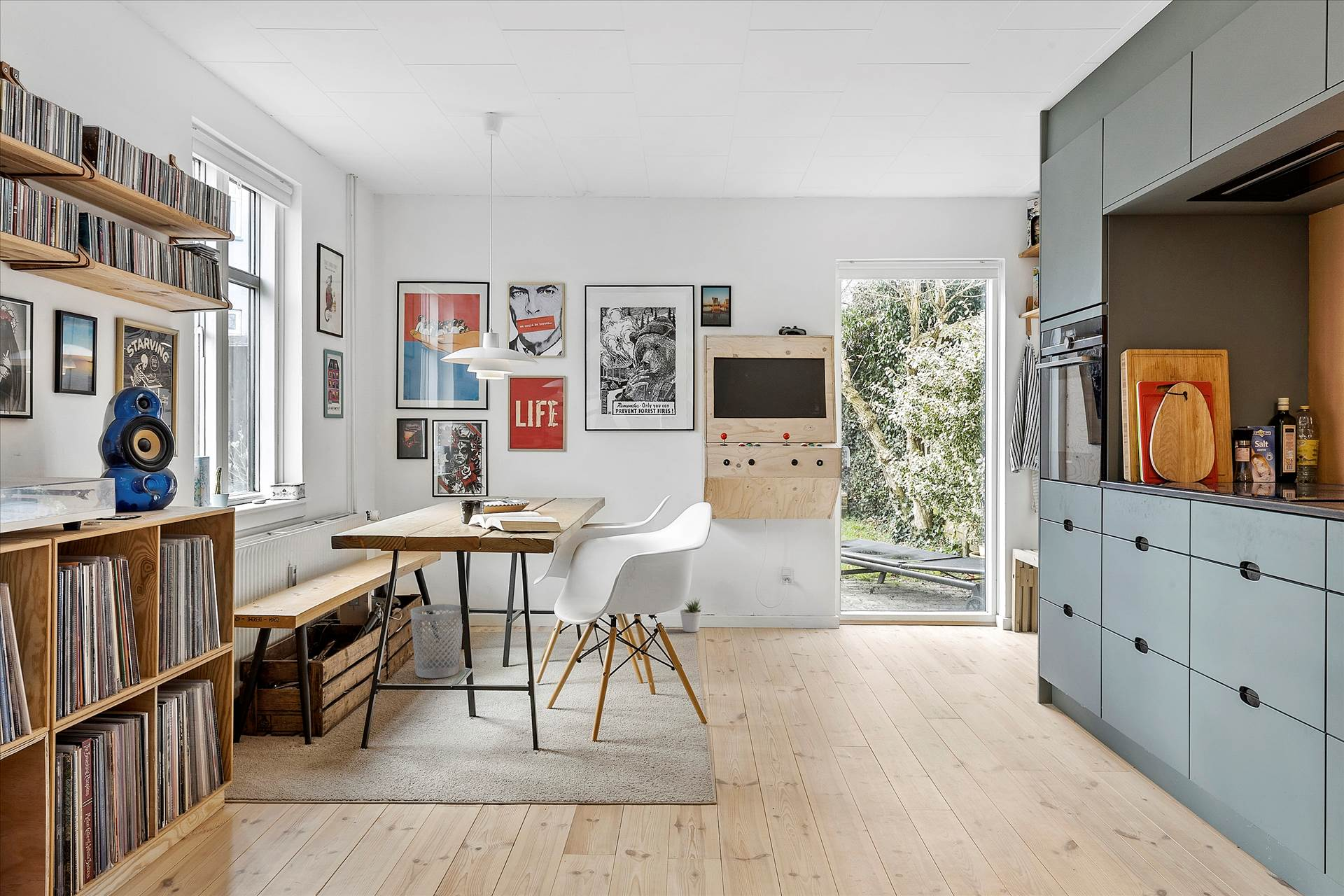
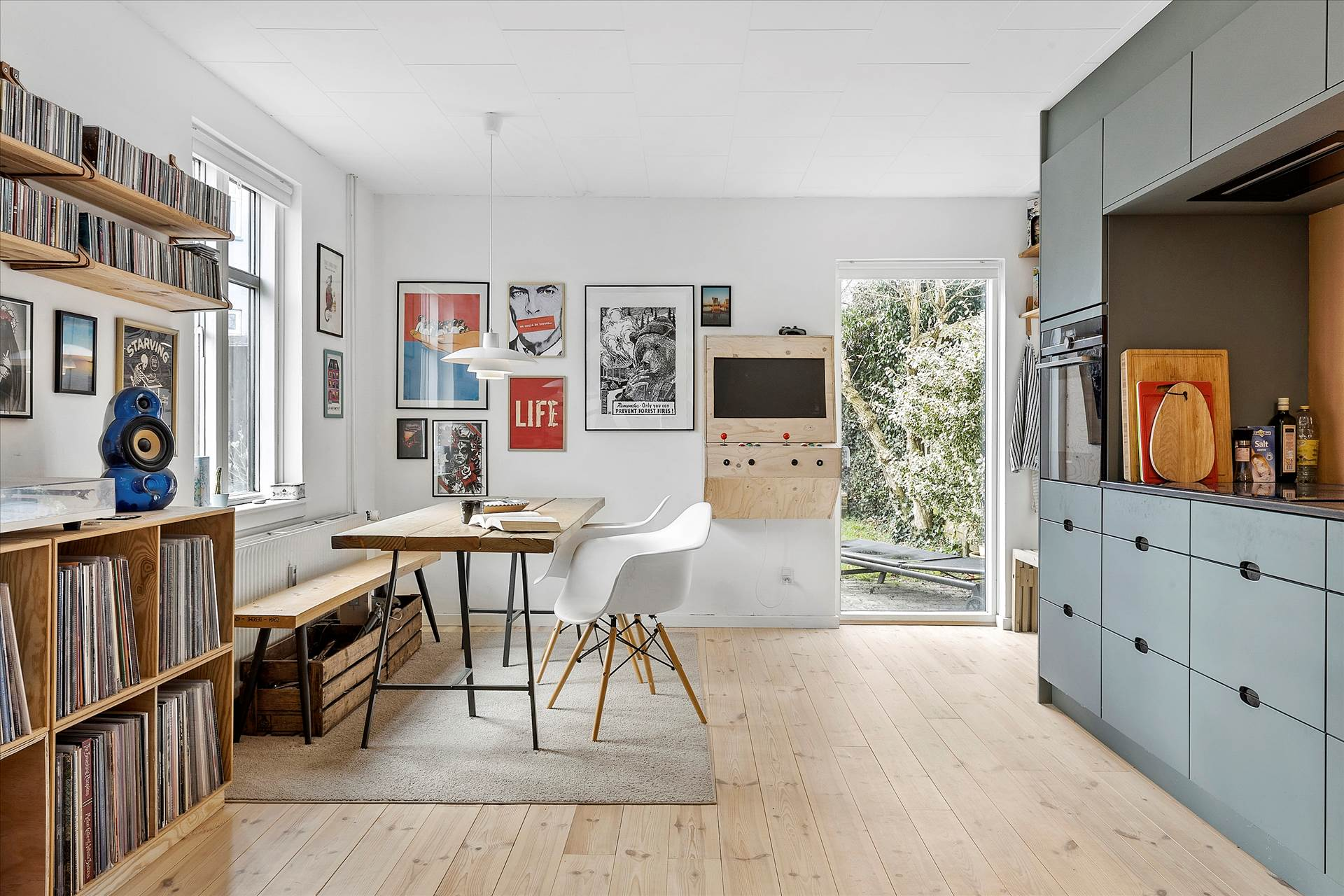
- wastebasket (437, 640)
- potted plant (691, 613)
